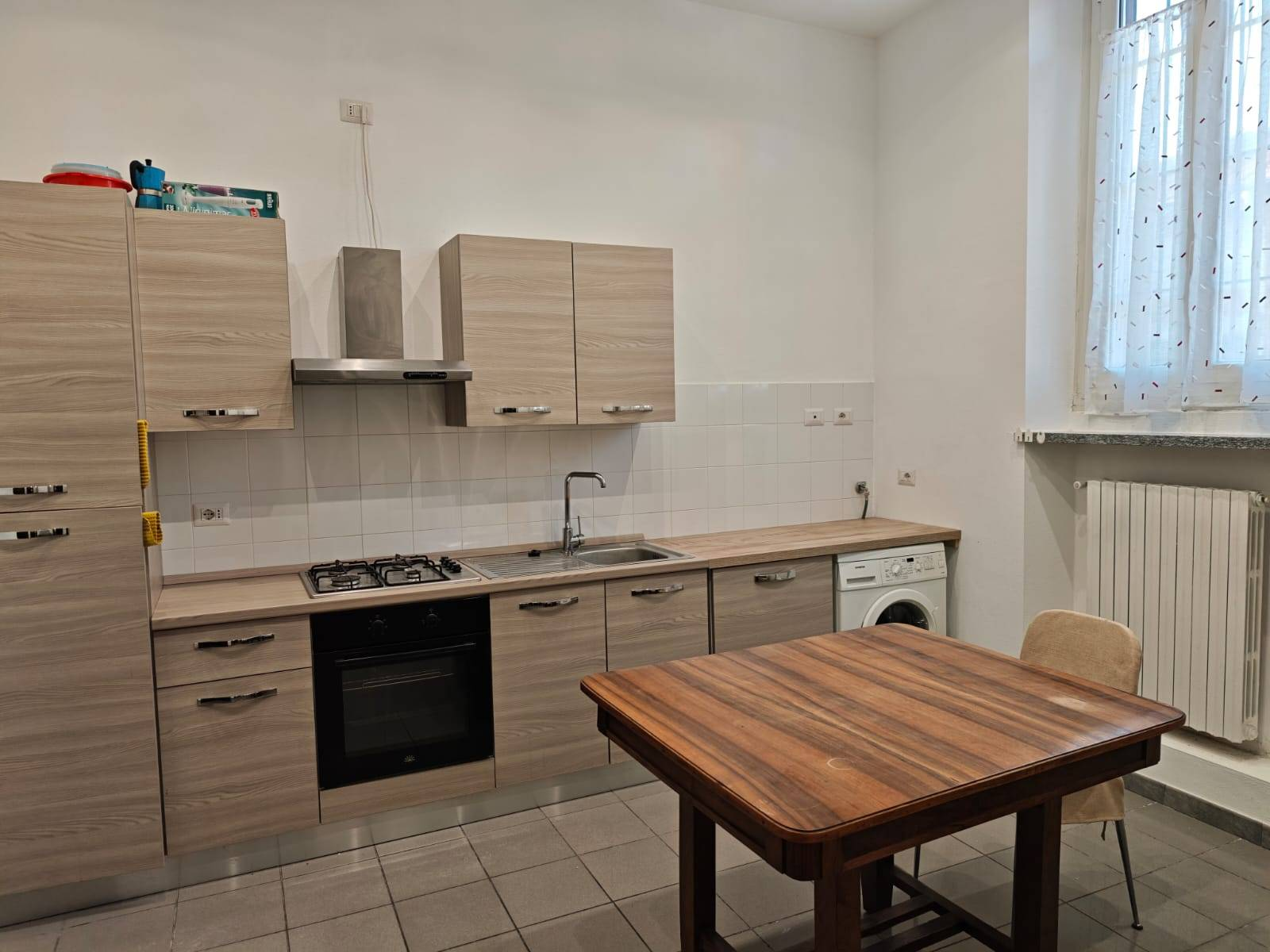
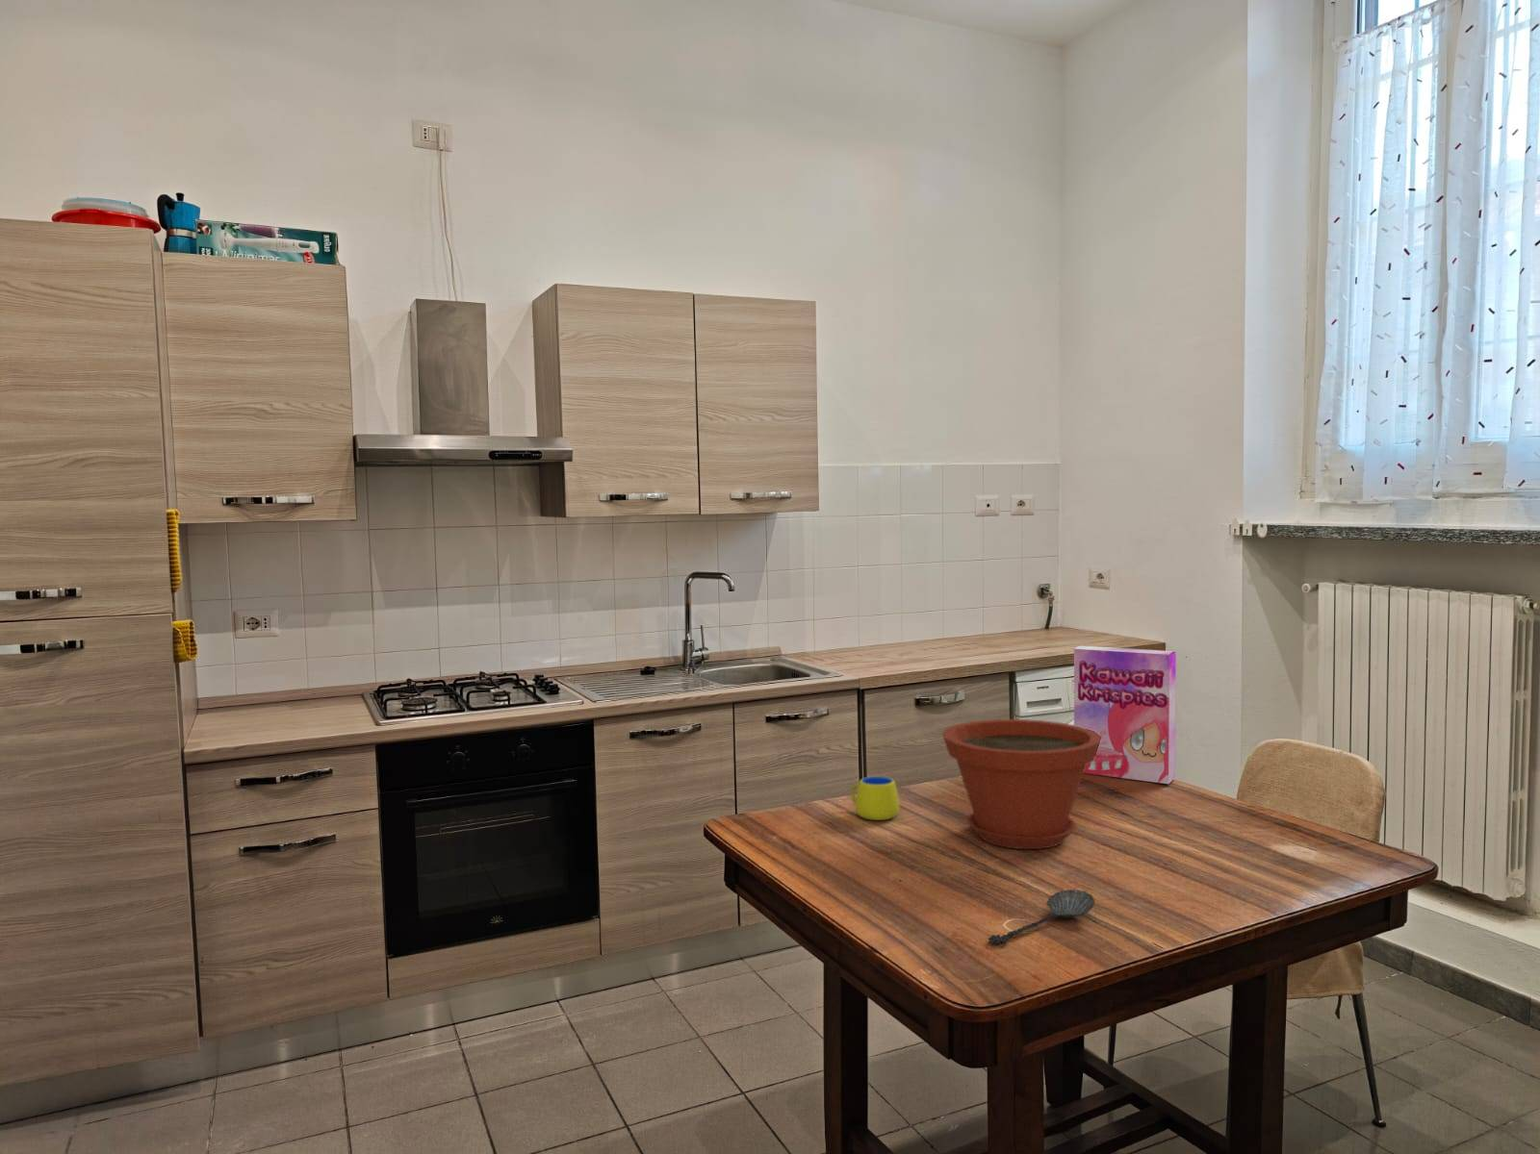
+ mug (872, 796)
+ cereal box (1123, 712)
+ plant pot (1020, 784)
+ spoon (1039, 920)
